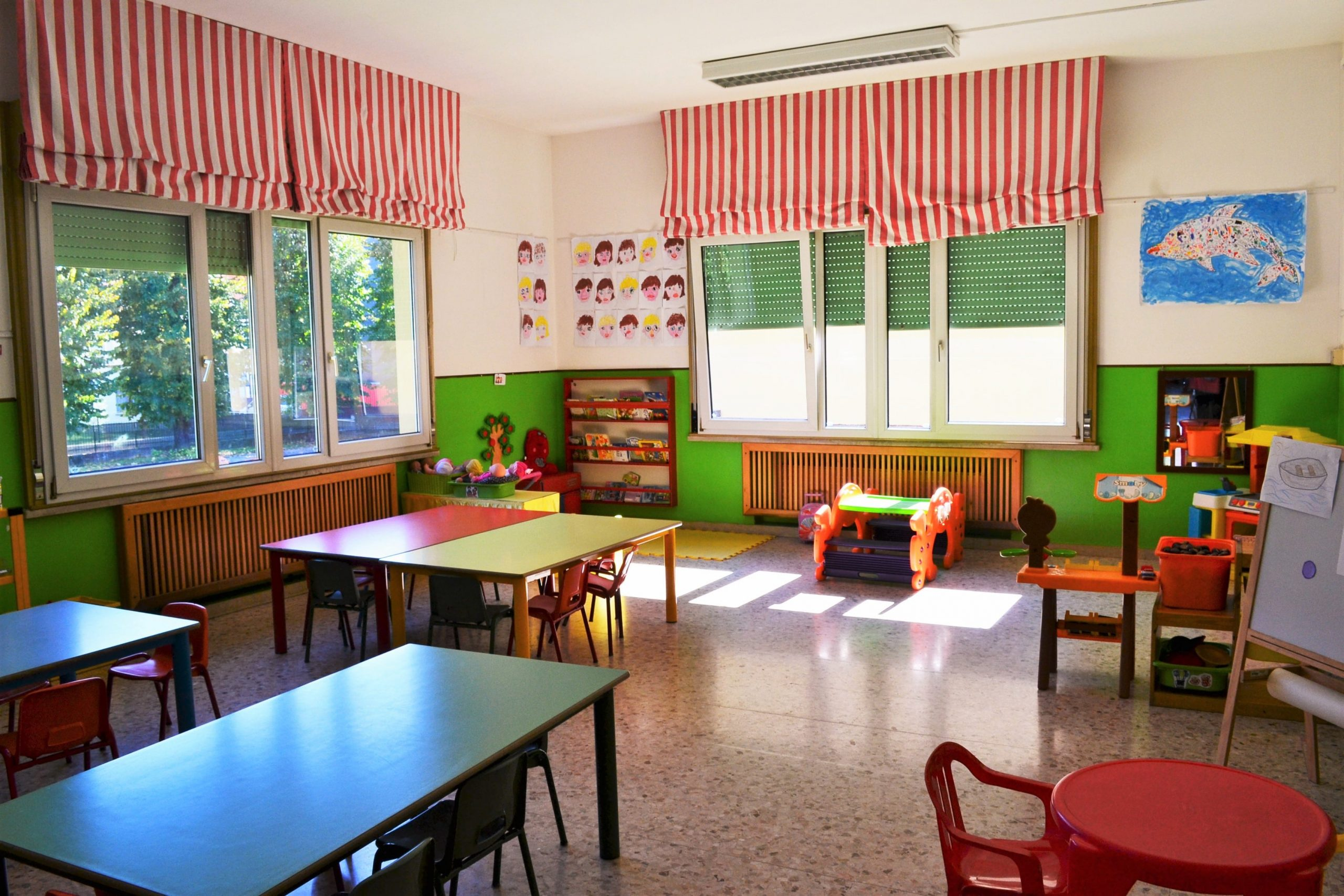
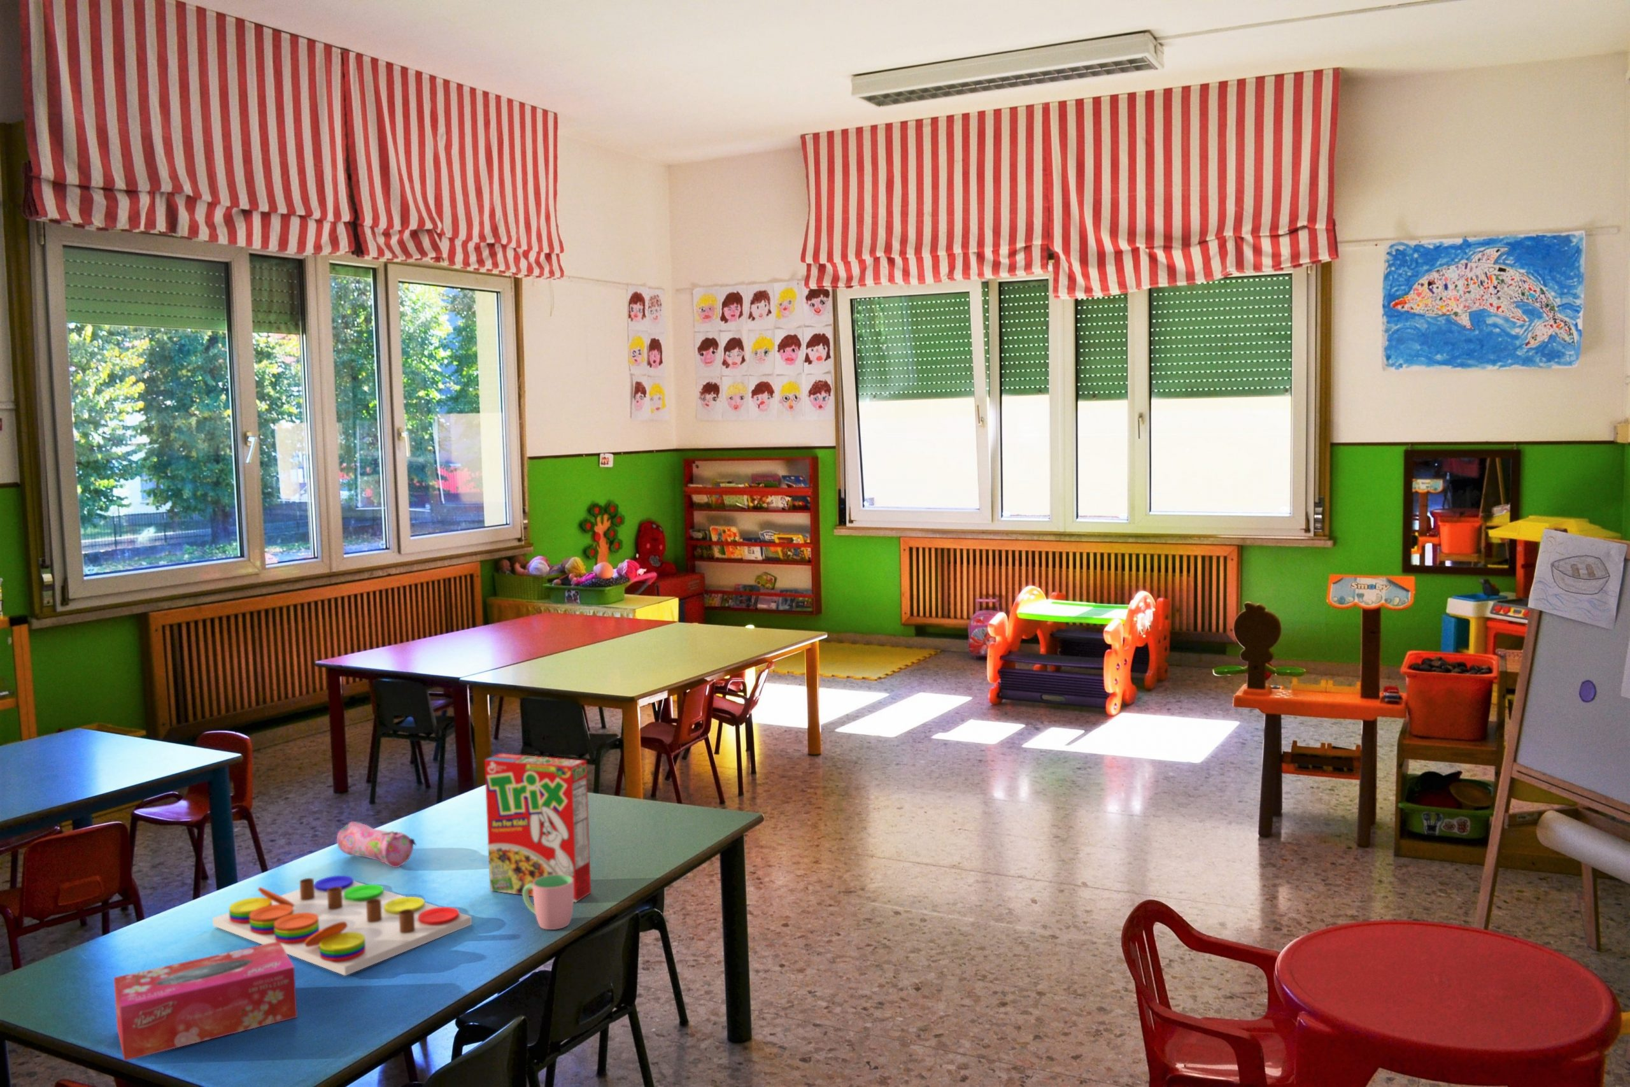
+ tissue box (206, 997)
+ cup (548, 901)
+ board game (340, 909)
+ pencil case (376, 843)
+ cereal box (537, 826)
